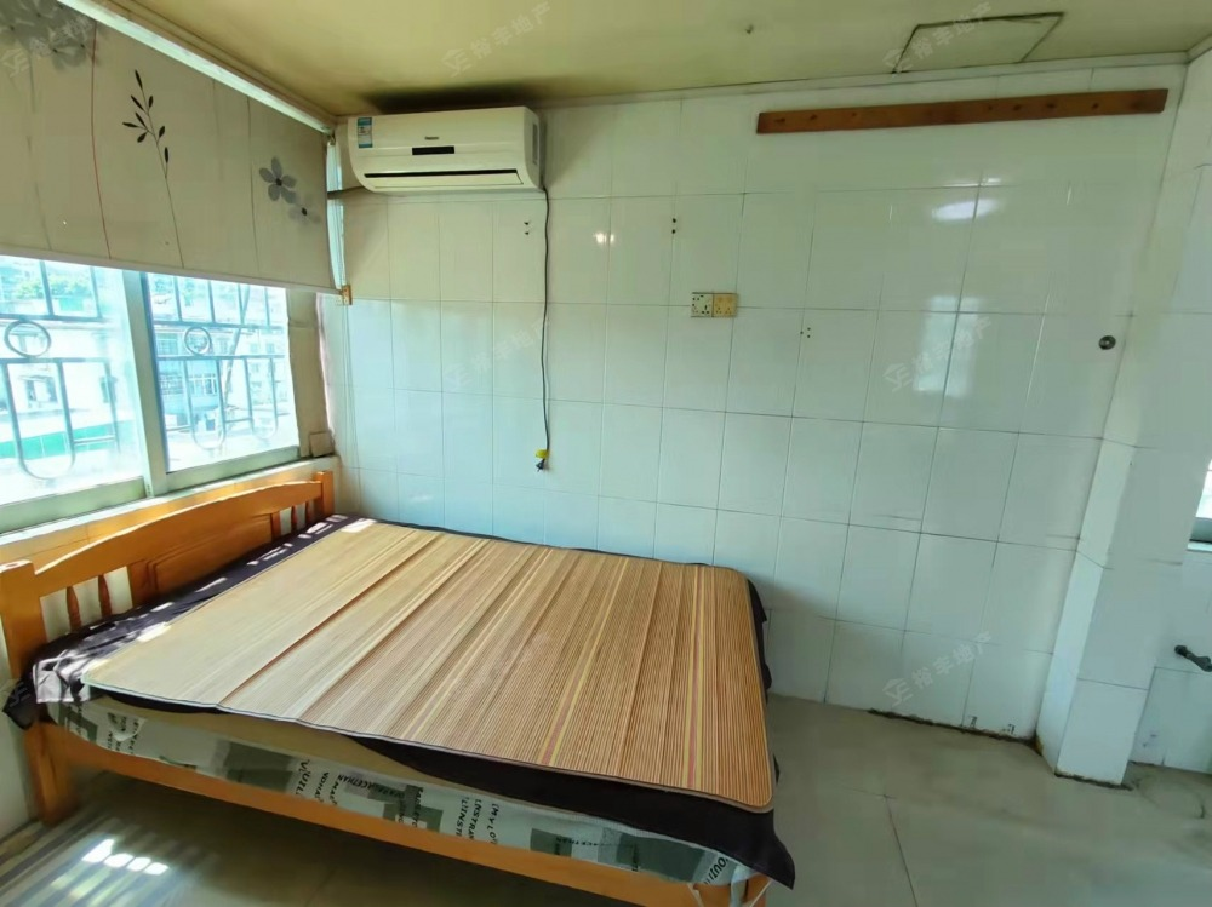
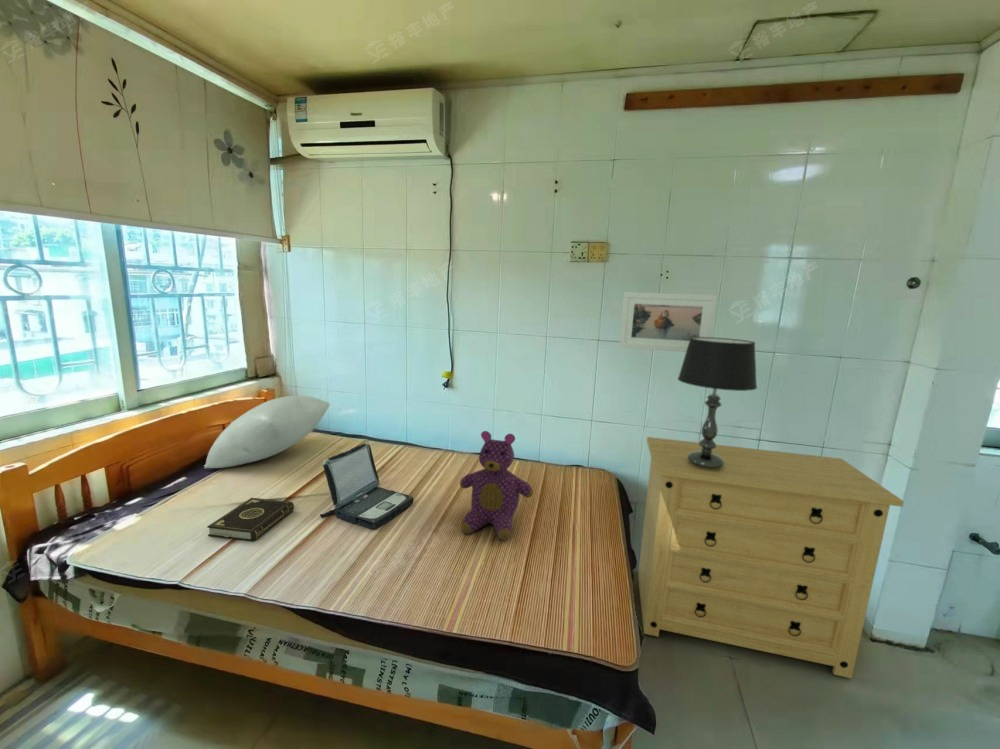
+ teddy bear (493, 481)
+ dresser (741, 545)
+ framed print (665, 322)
+ book (253, 518)
+ laptop (368, 482)
+ table lamp (713, 403)
+ pillow (270, 427)
